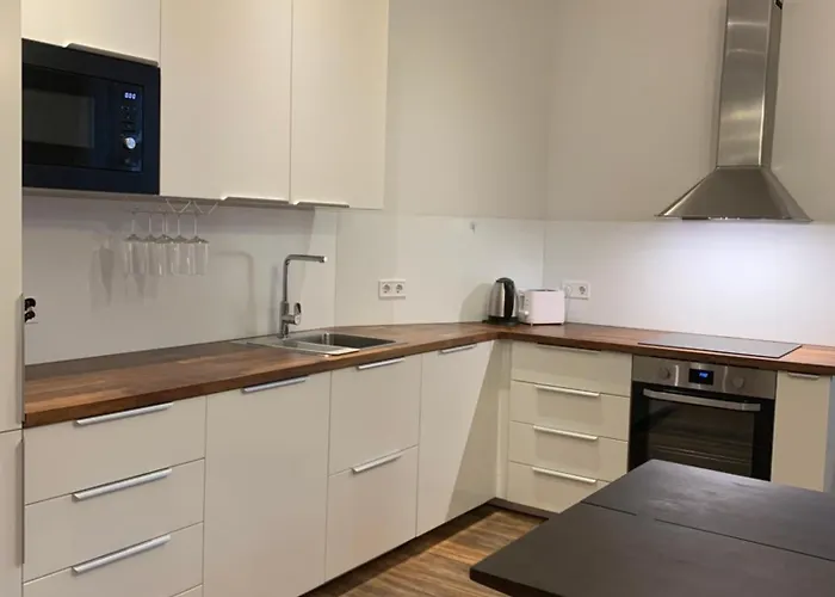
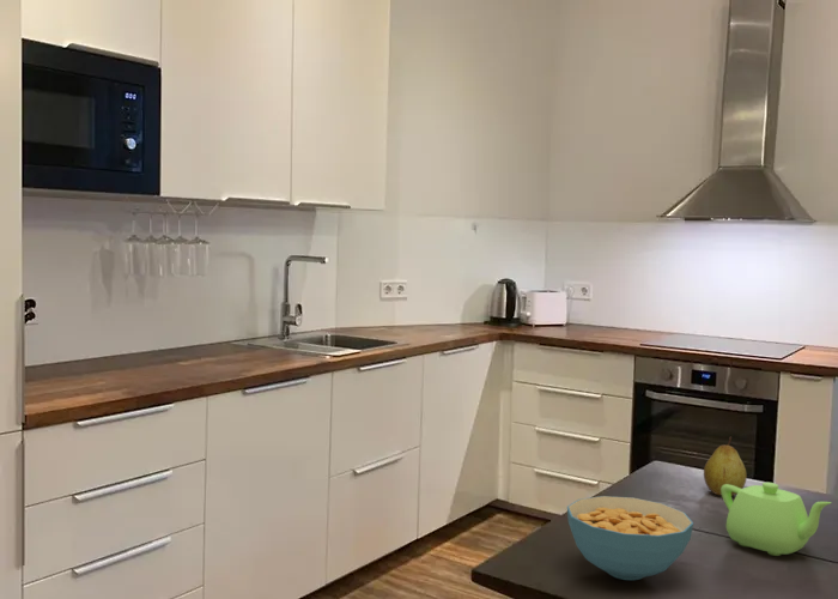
+ teapot (772, 515)
+ cereal bowl (626, 543)
+ fruit (724, 465)
